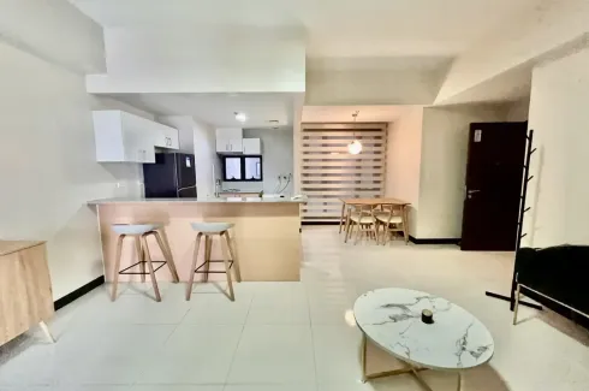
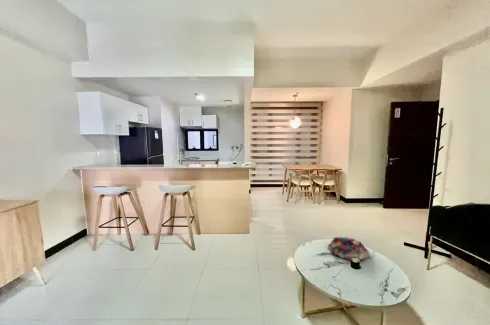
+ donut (348, 246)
